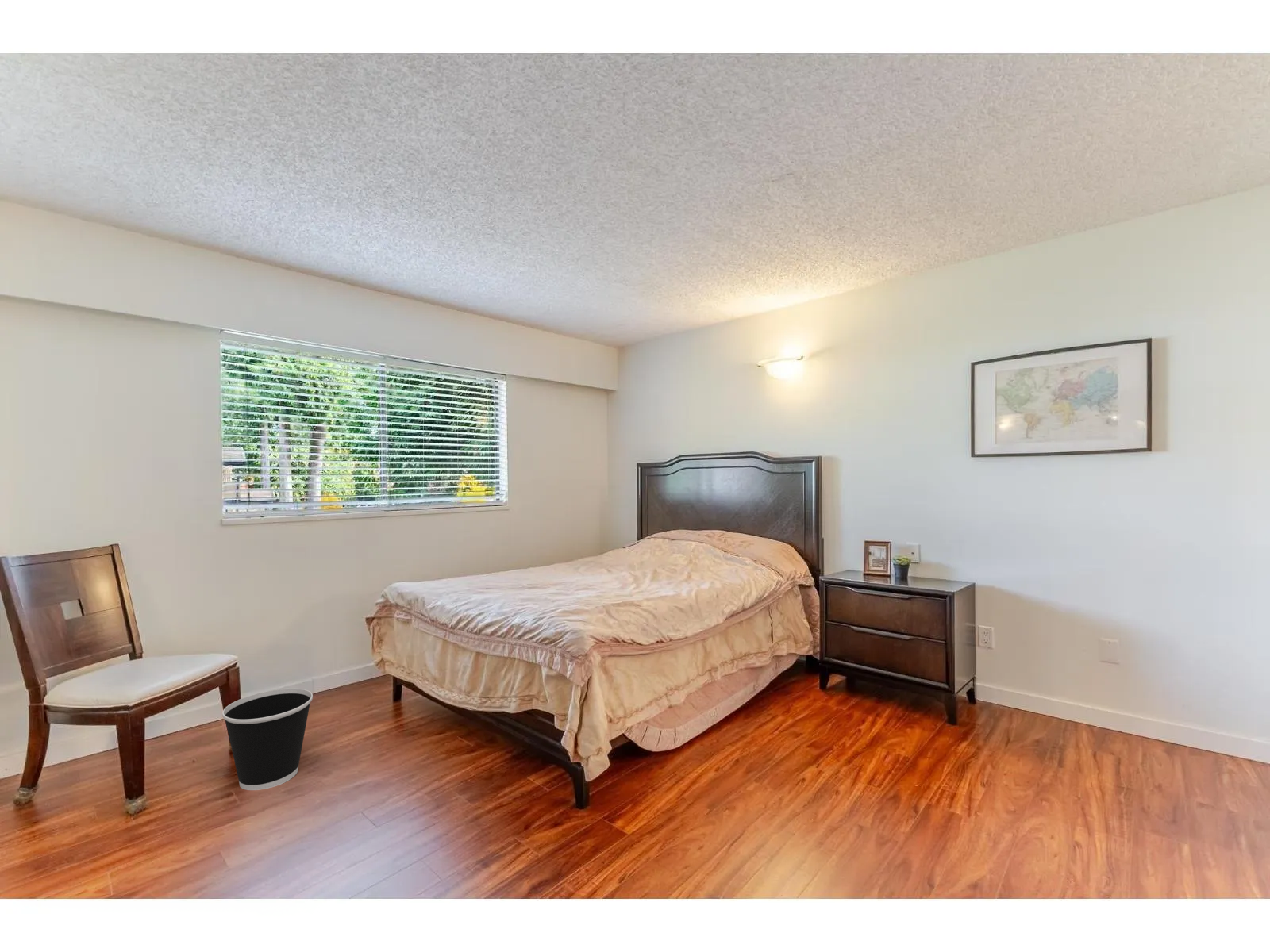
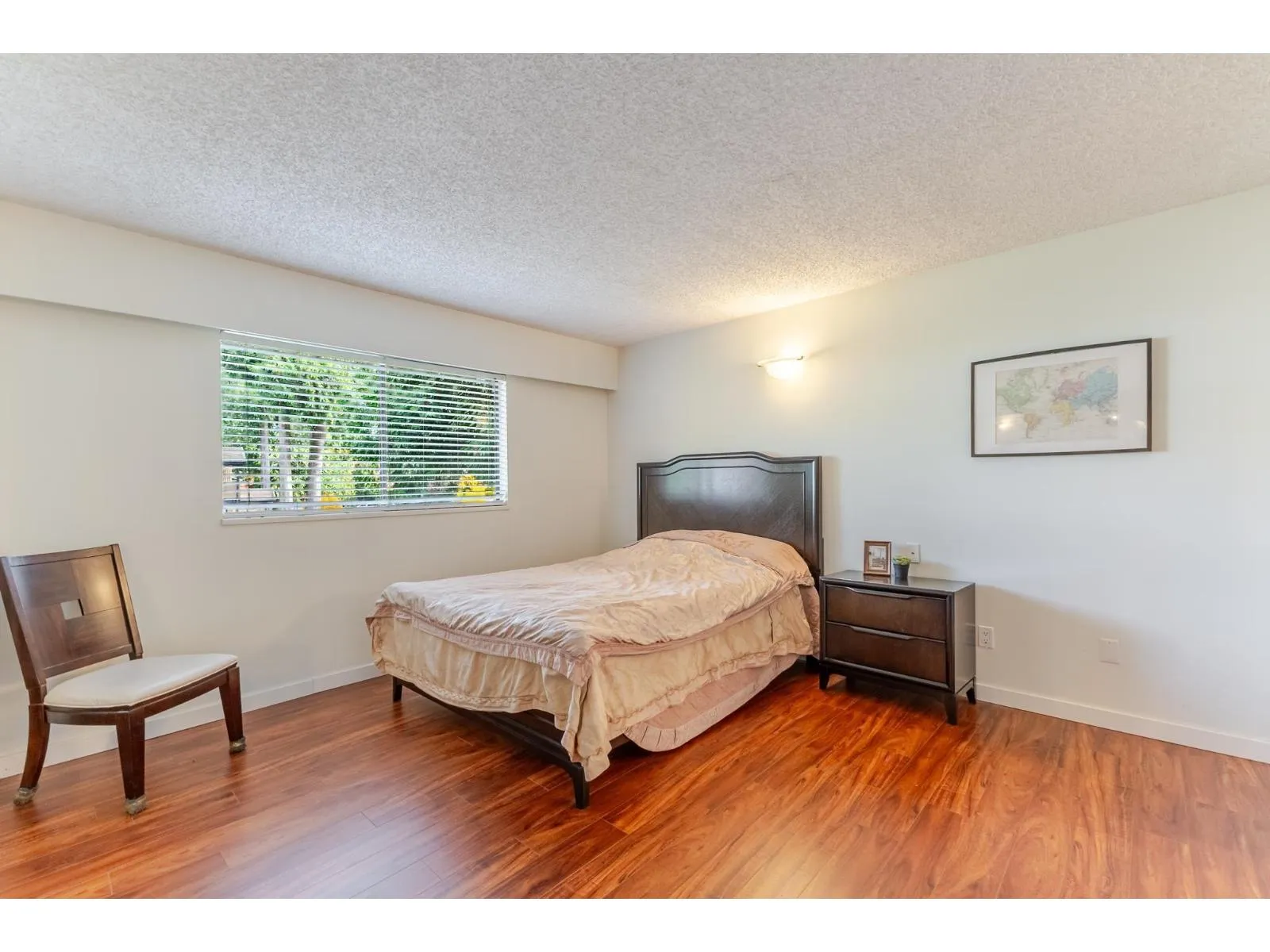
- wastebasket (269, 739)
